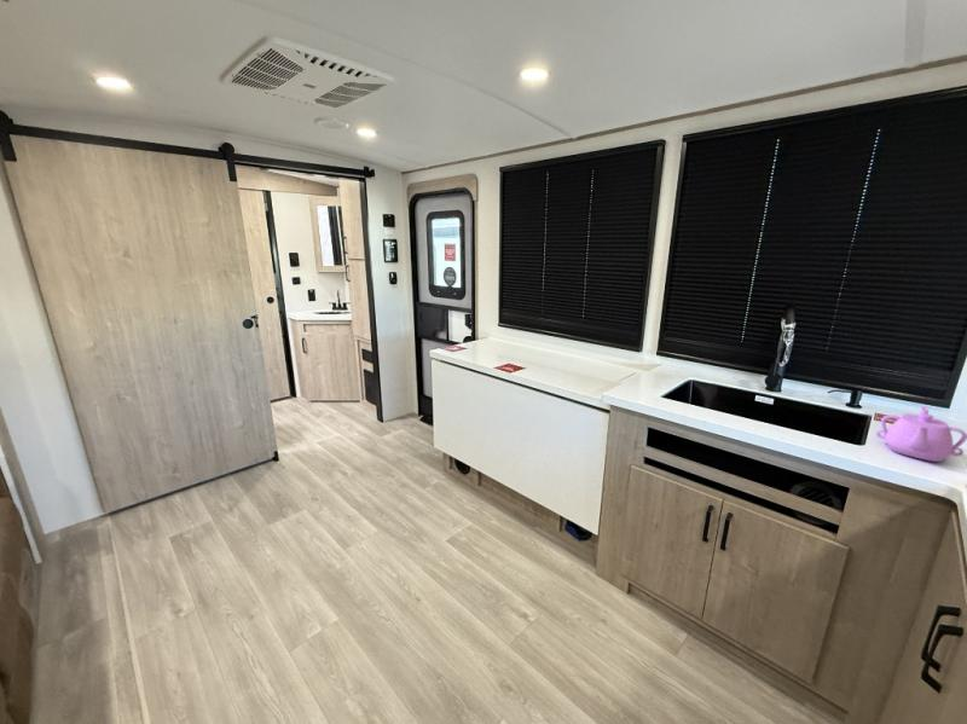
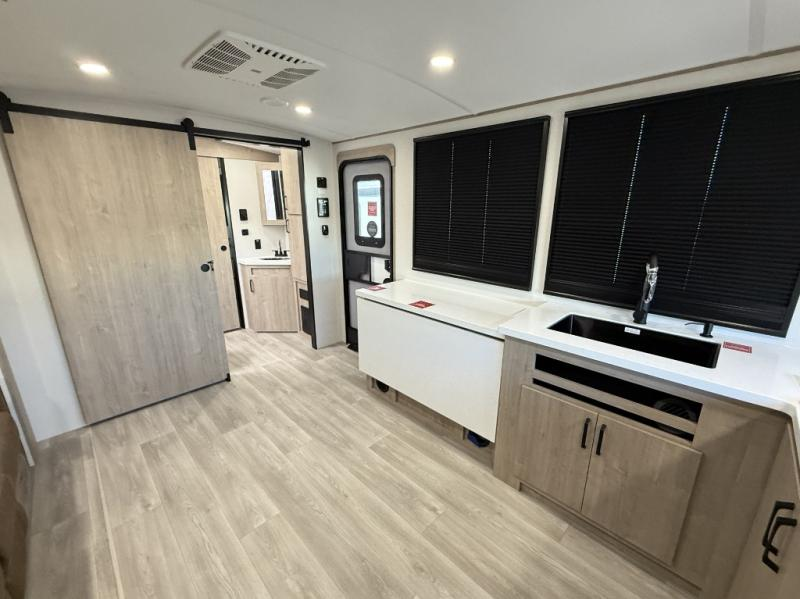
- teapot (920, 433)
